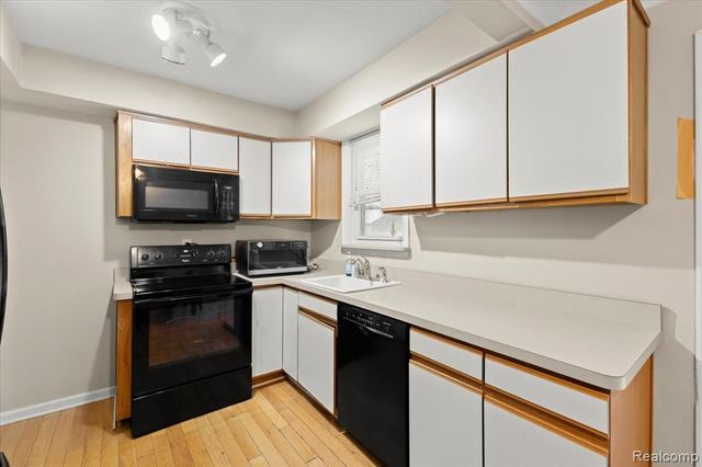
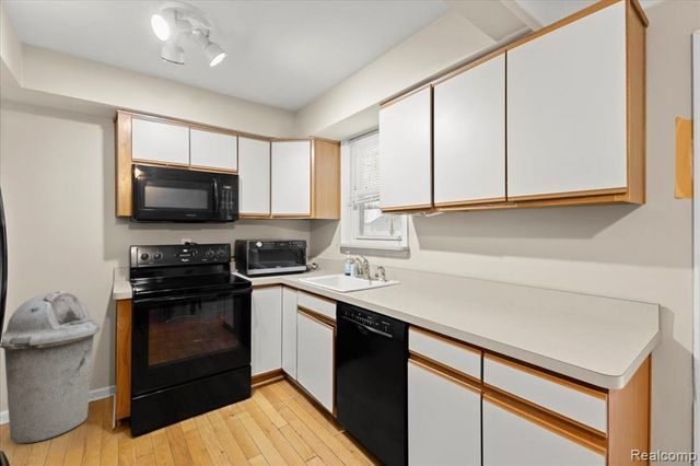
+ trash can (51, 358)
